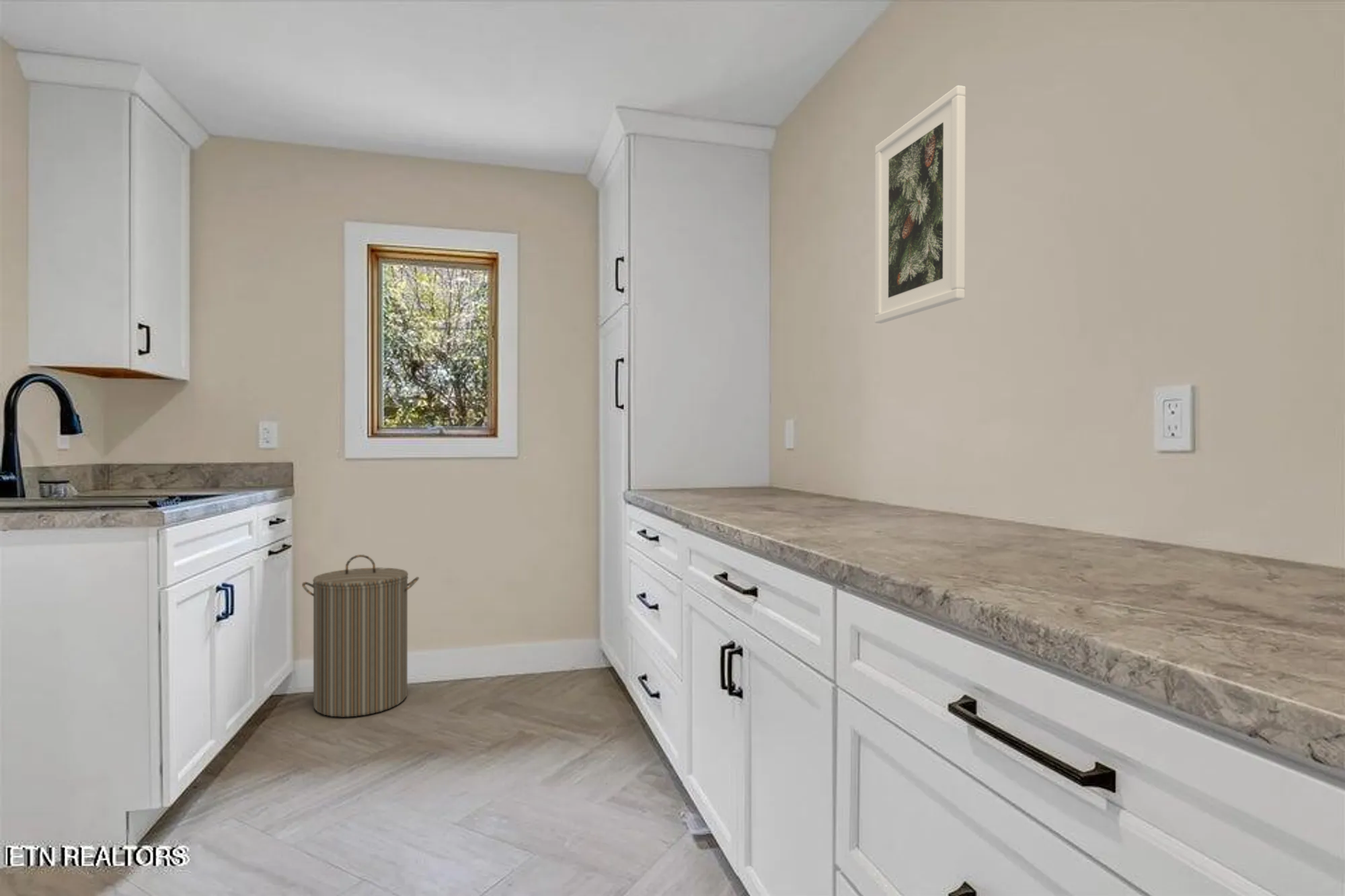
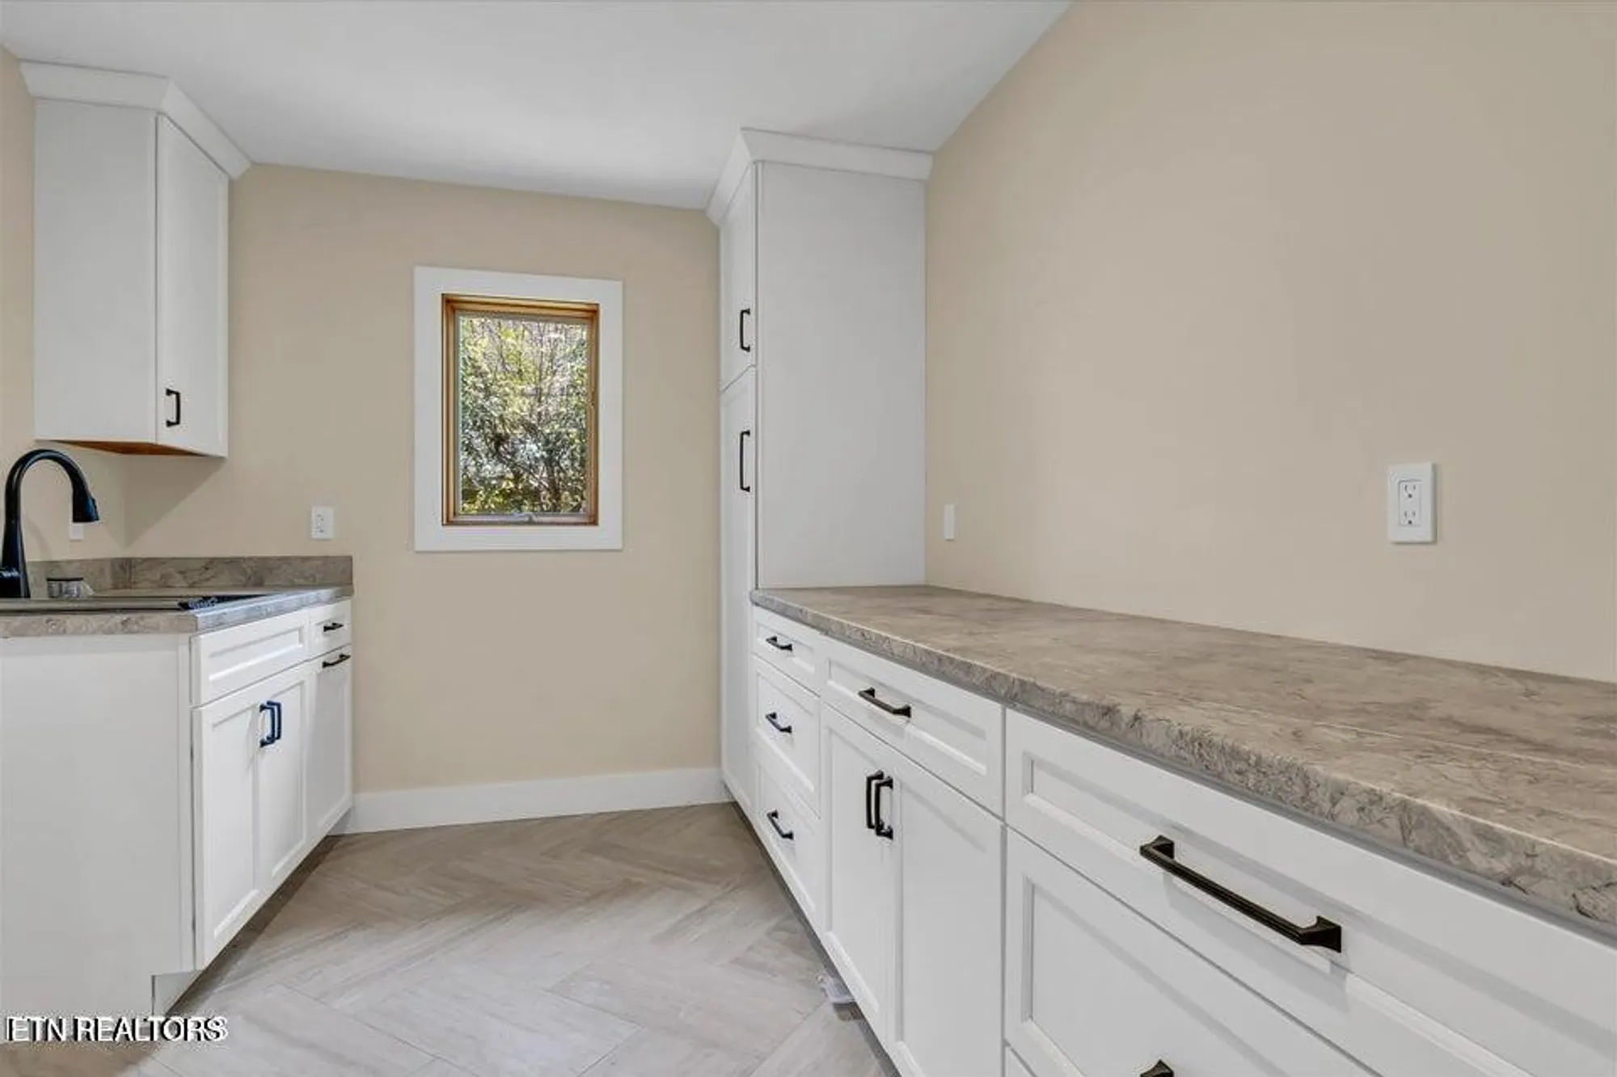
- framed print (916, 215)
- laundry hamper (361, 628)
